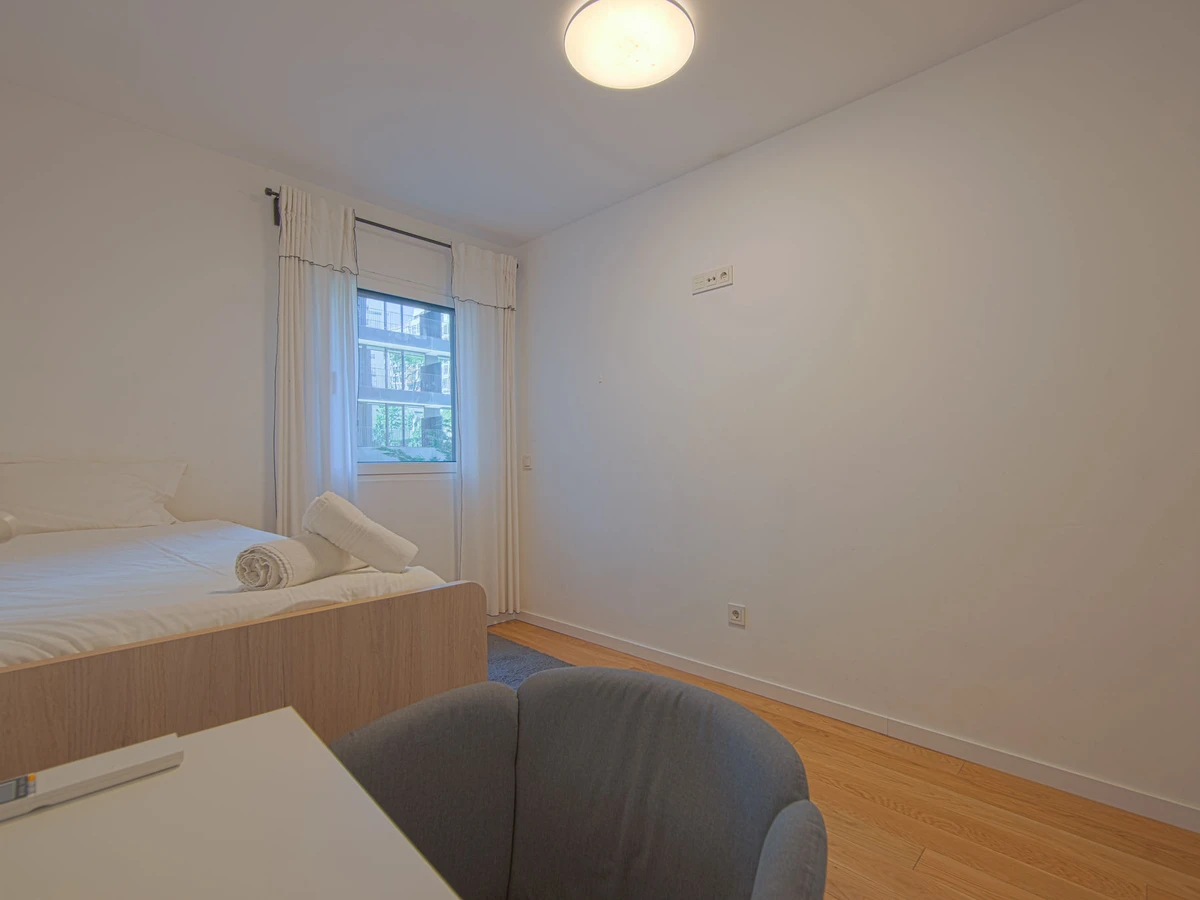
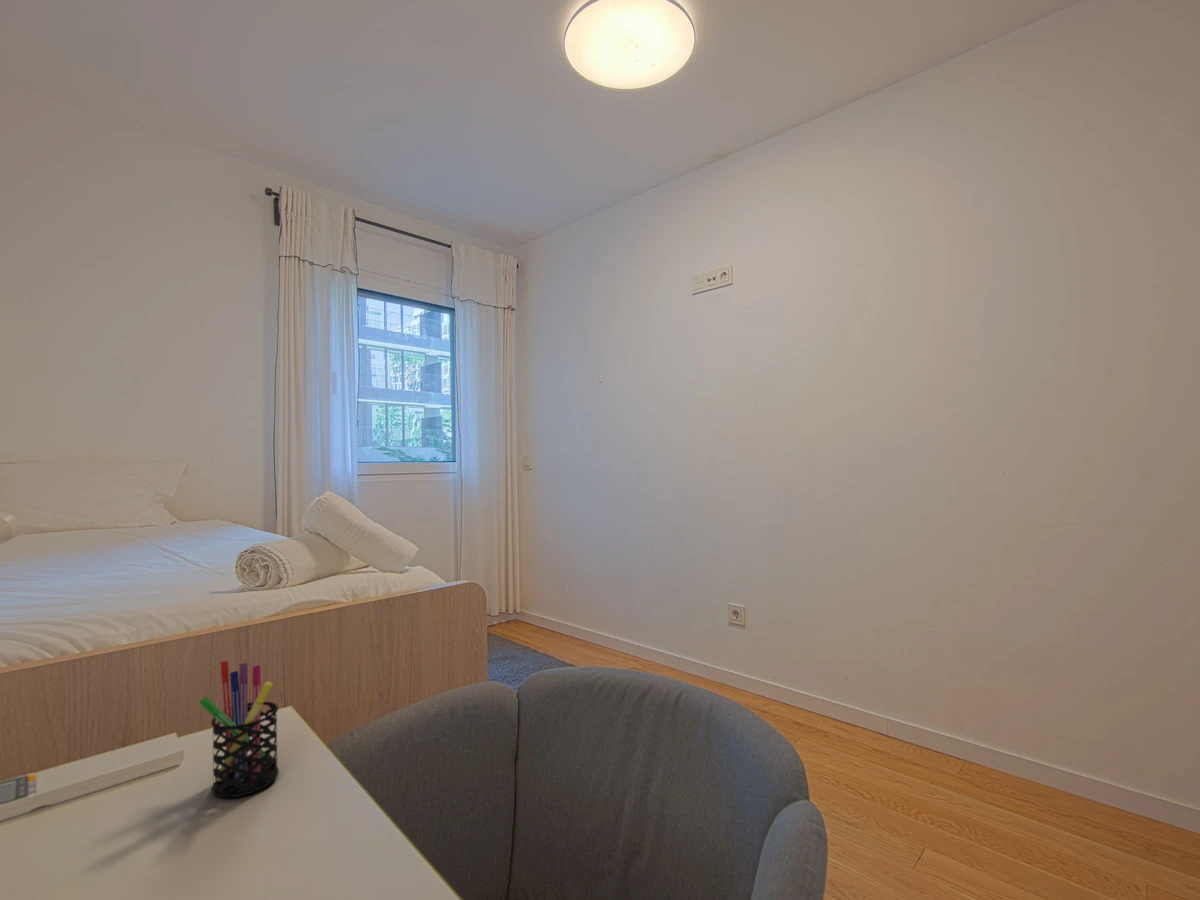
+ pen holder (237, 724)
